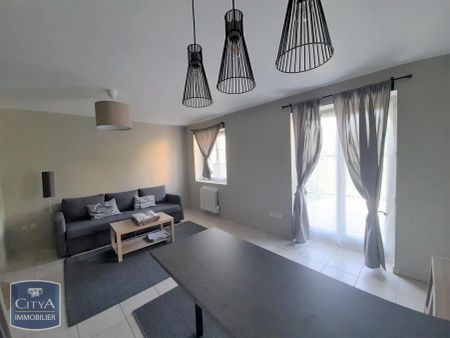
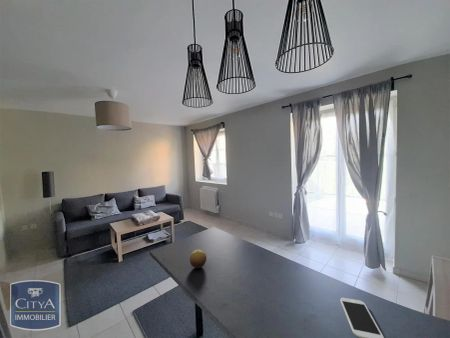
+ fruit (198, 258)
+ smartphone (359, 316)
